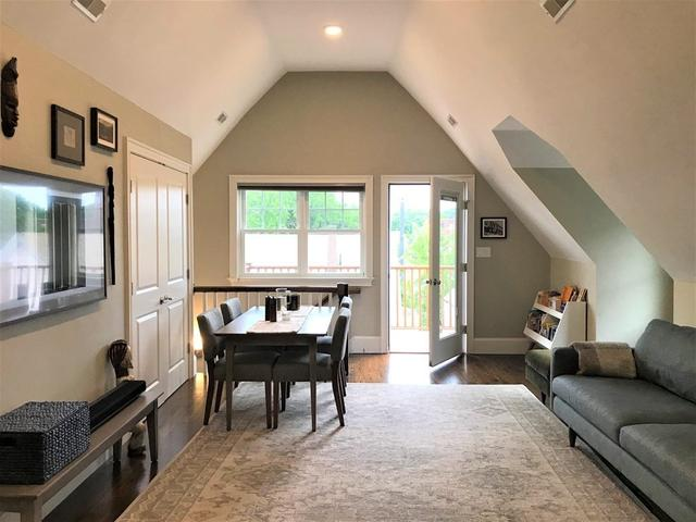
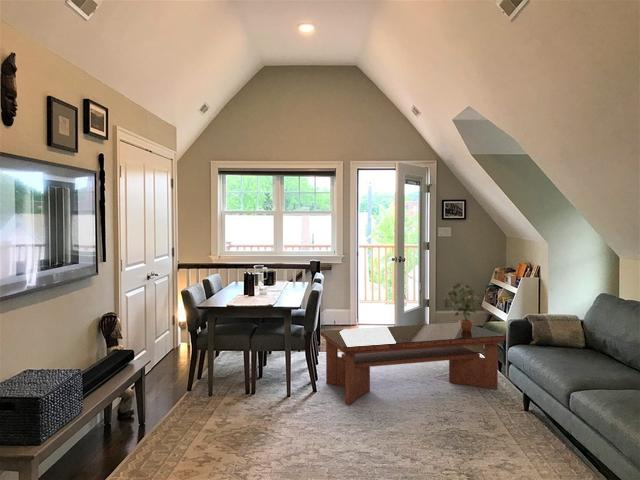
+ potted plant (466, 305)
+ coffee table (410, 359)
